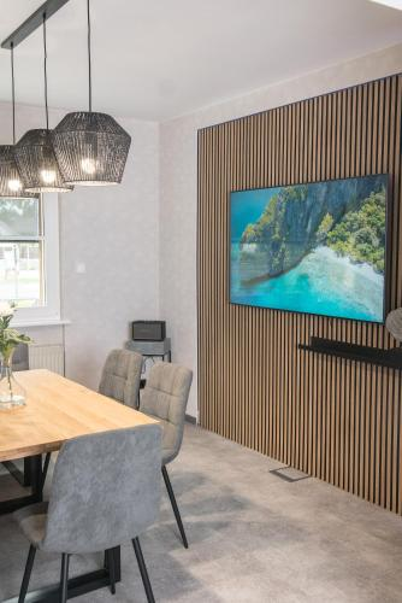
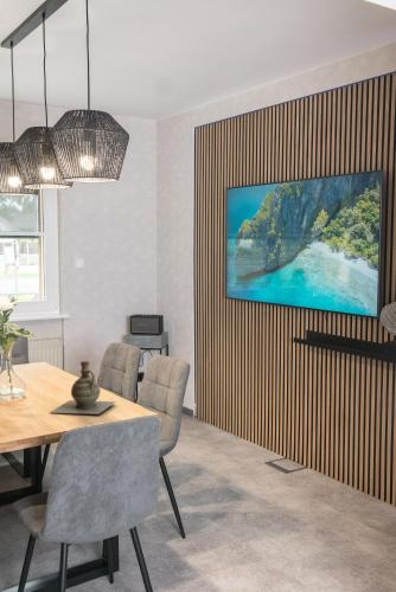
+ ceramic jug (83, 385)
